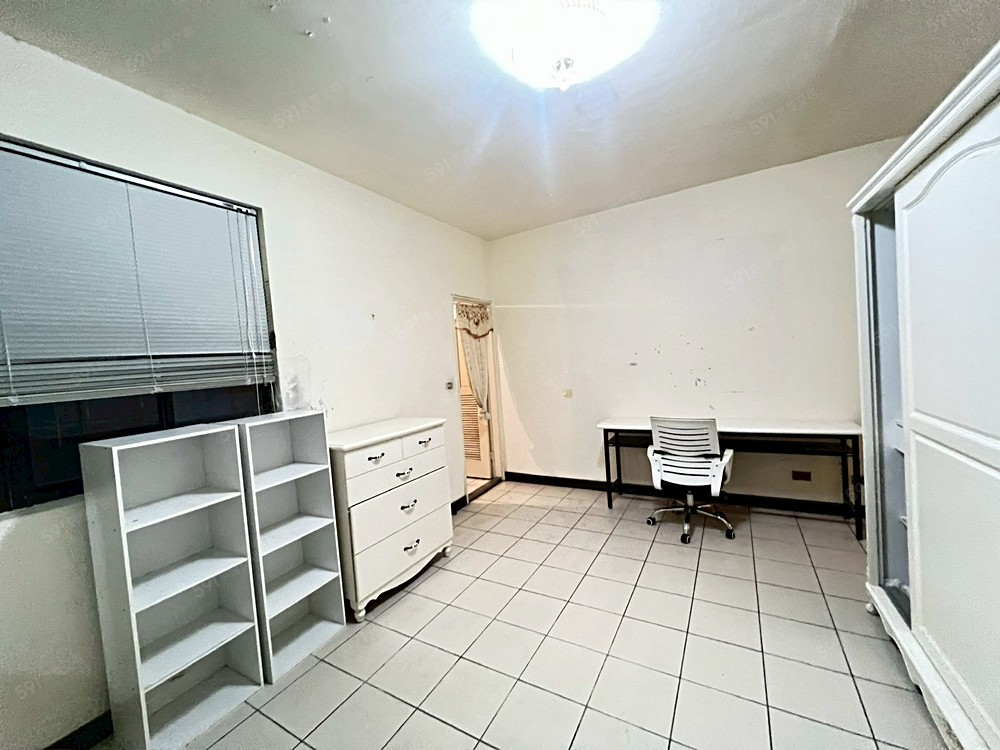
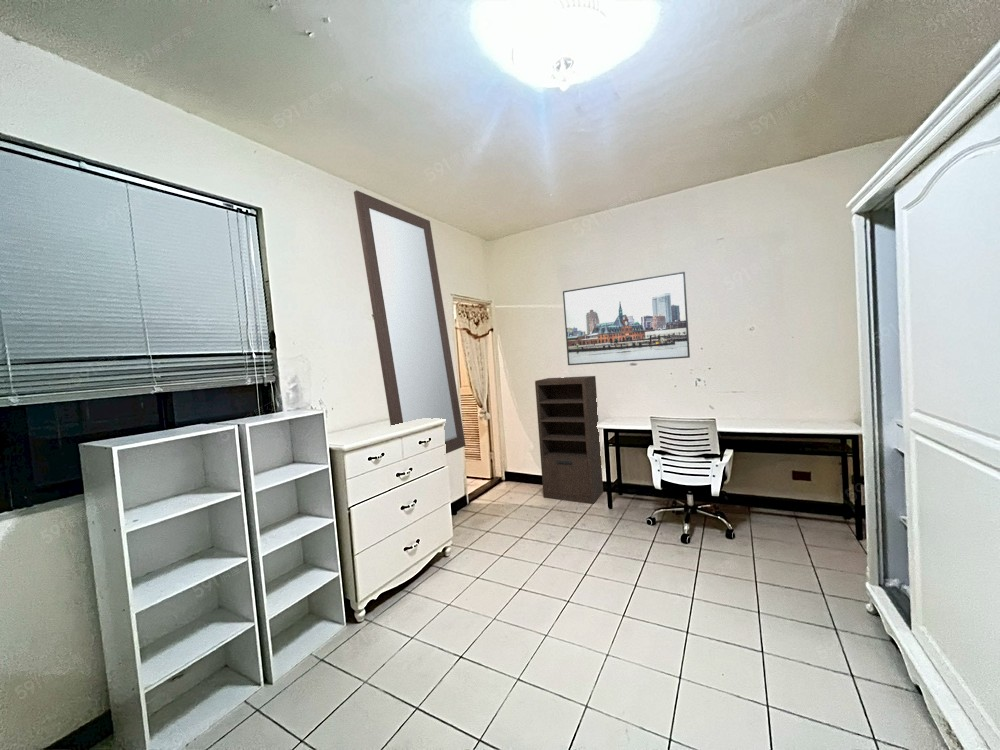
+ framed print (622, 322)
+ shelving unit (569, 437)
+ home mirror (415, 332)
